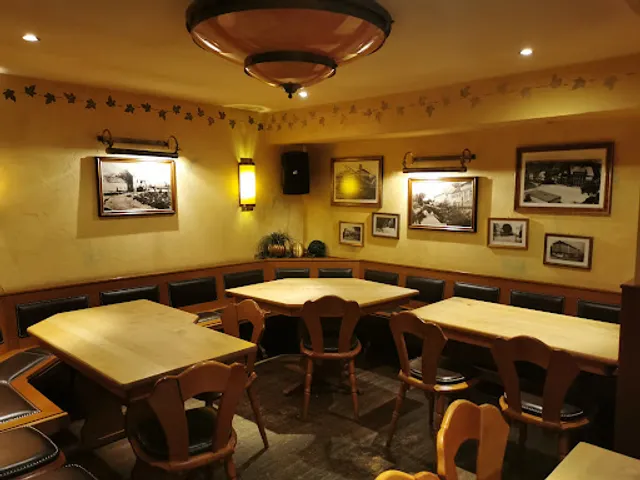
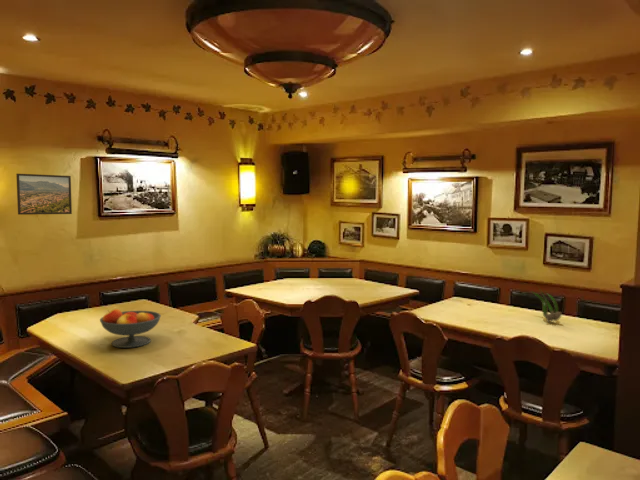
+ fruit bowl (131, 325)
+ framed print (45, 194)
+ plant (545, 302)
